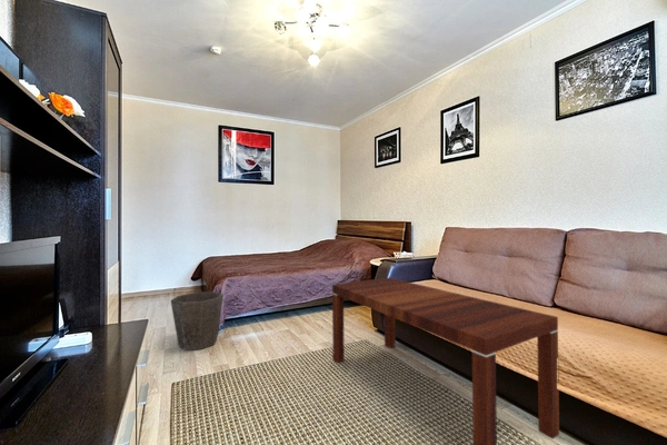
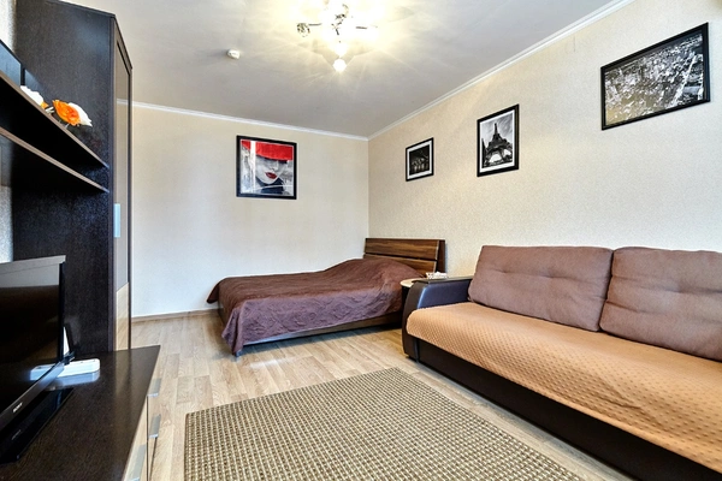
- coffee table (426, 330)
- waste bin (198, 319)
